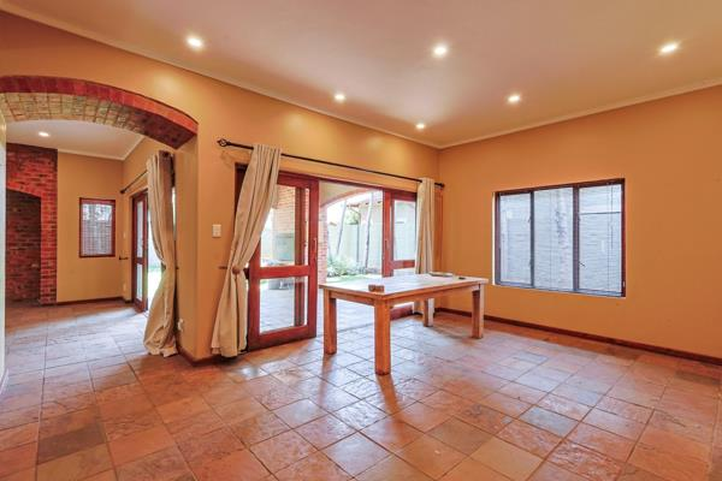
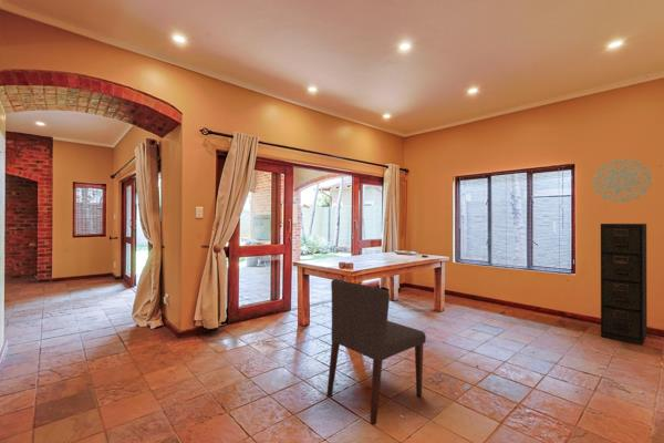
+ filing cabinet (623, 279)
+ wall decoration (622, 179)
+ chair (373, 336)
